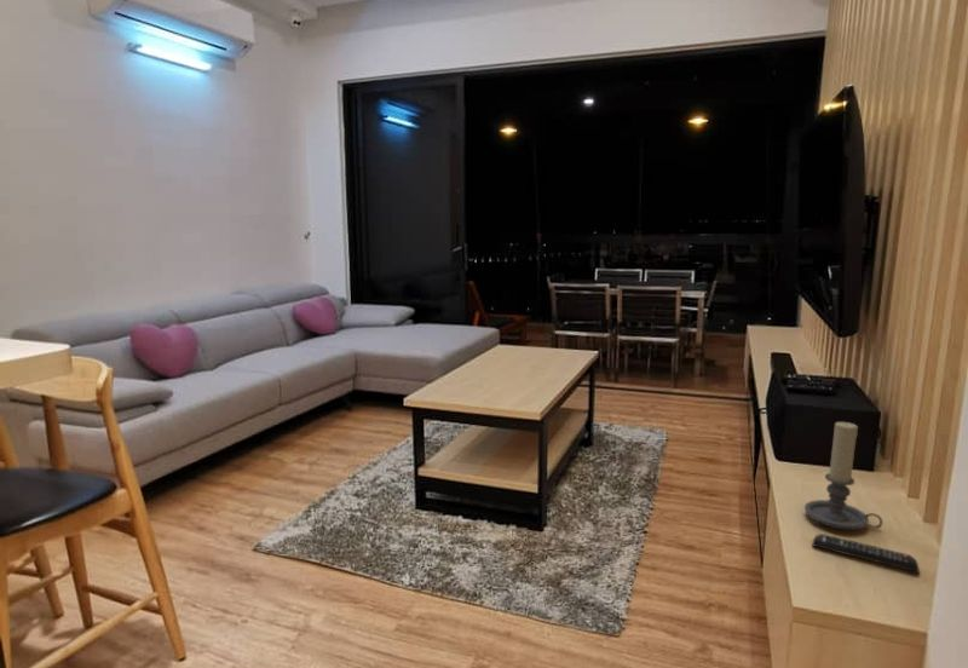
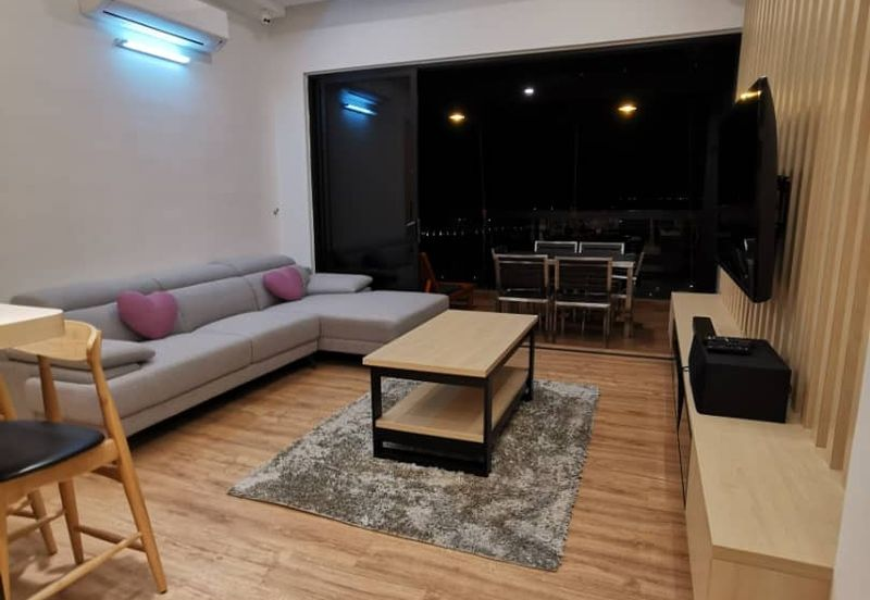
- candle holder (847, 473)
- remote control (864, 552)
